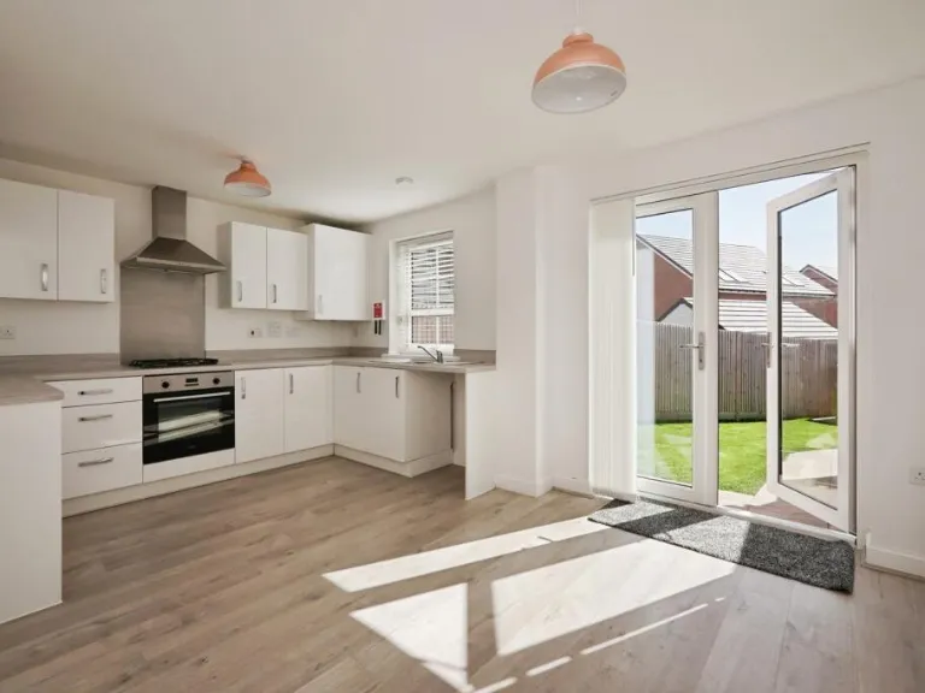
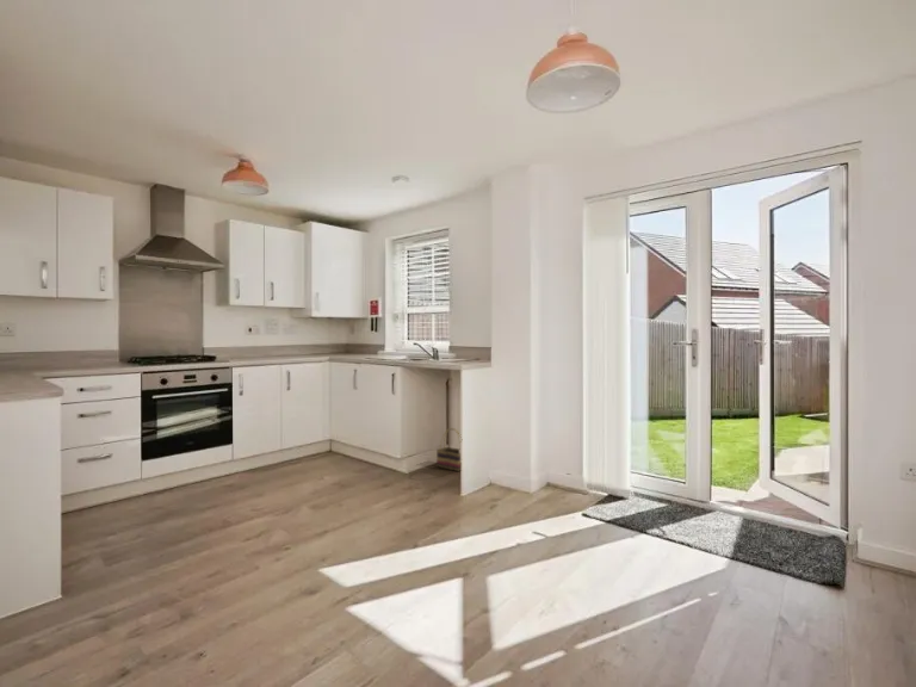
+ basket (451, 447)
